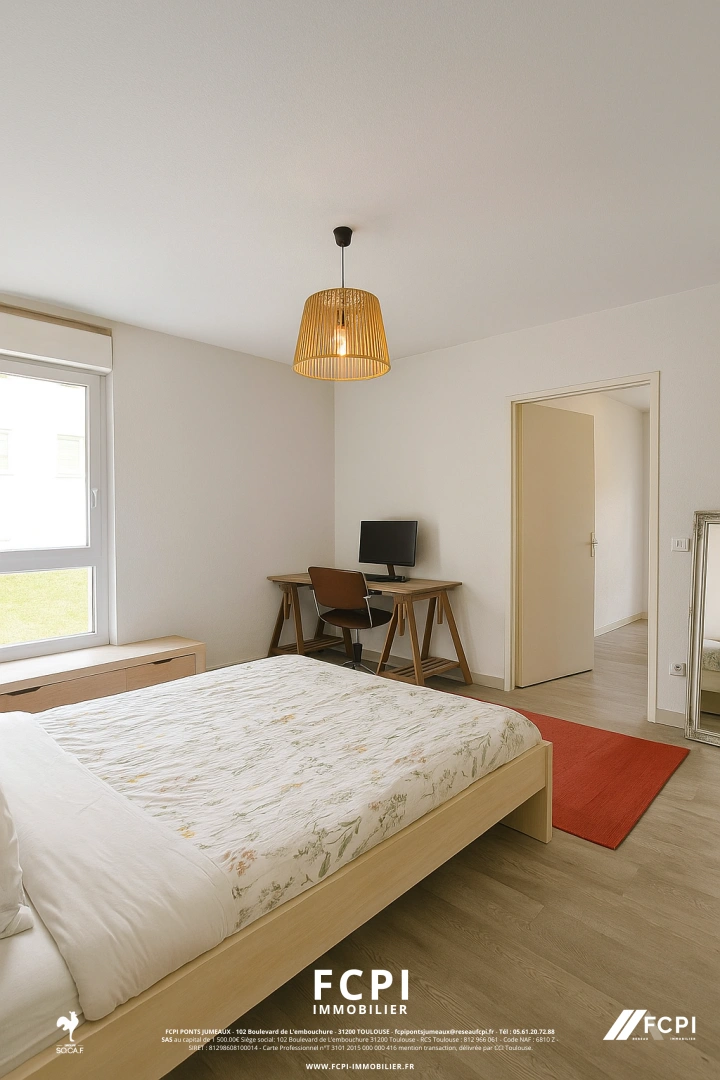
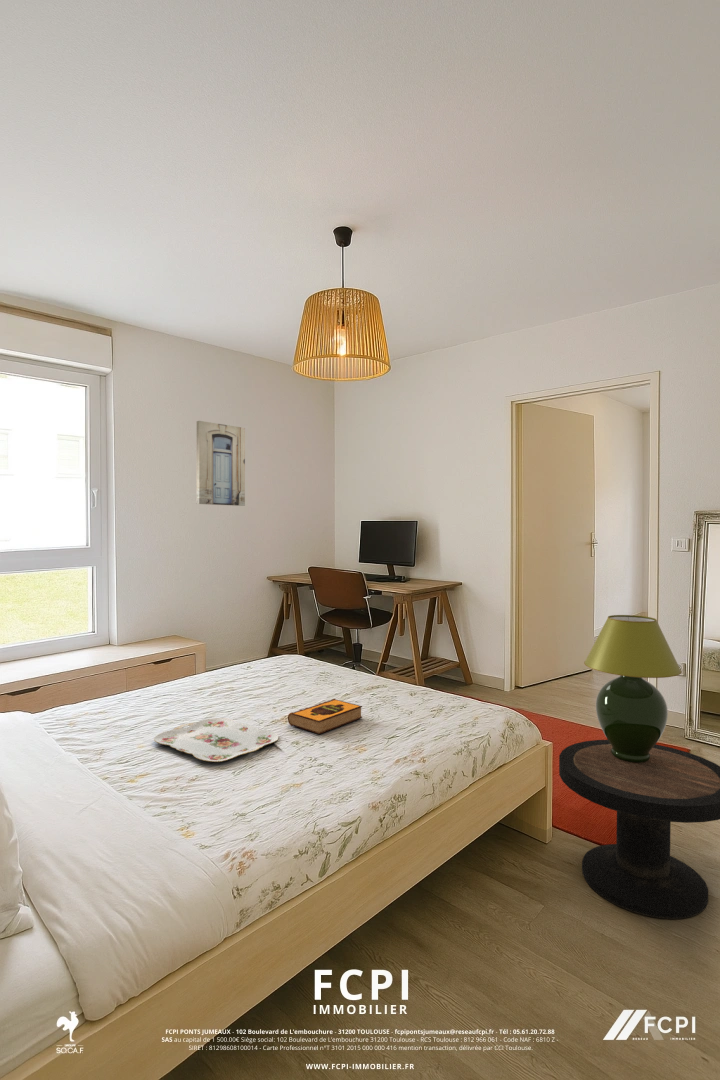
+ hardback book (325, 715)
+ table lamp (631, 686)
+ wall art (221, 464)
+ side table (643, 824)
+ serving tray (216, 738)
